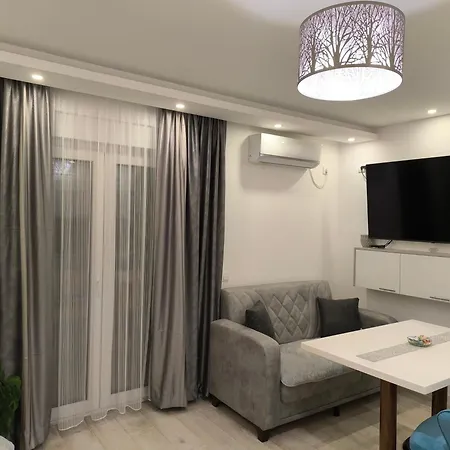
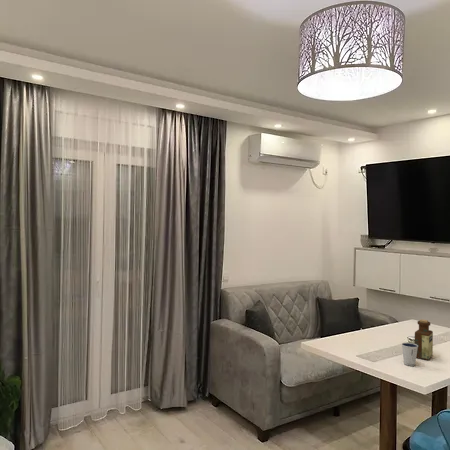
+ bottle (423, 338)
+ dixie cup (409, 354)
